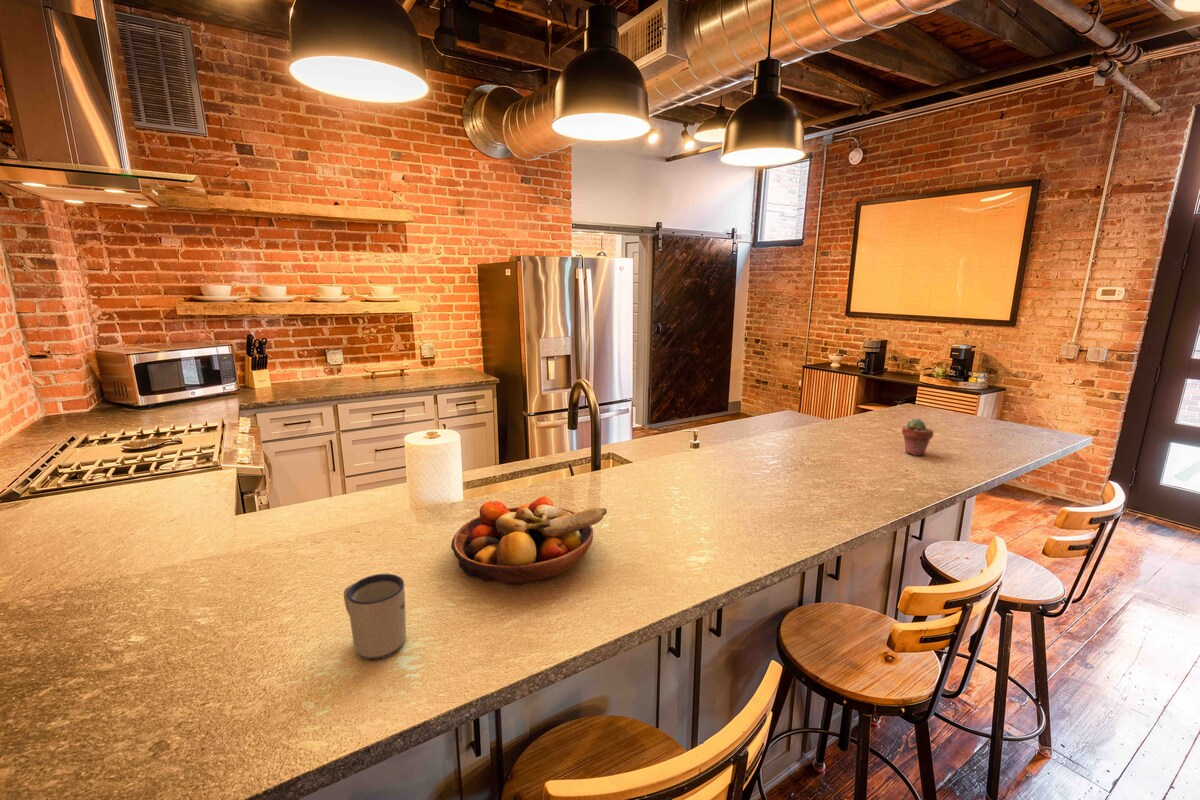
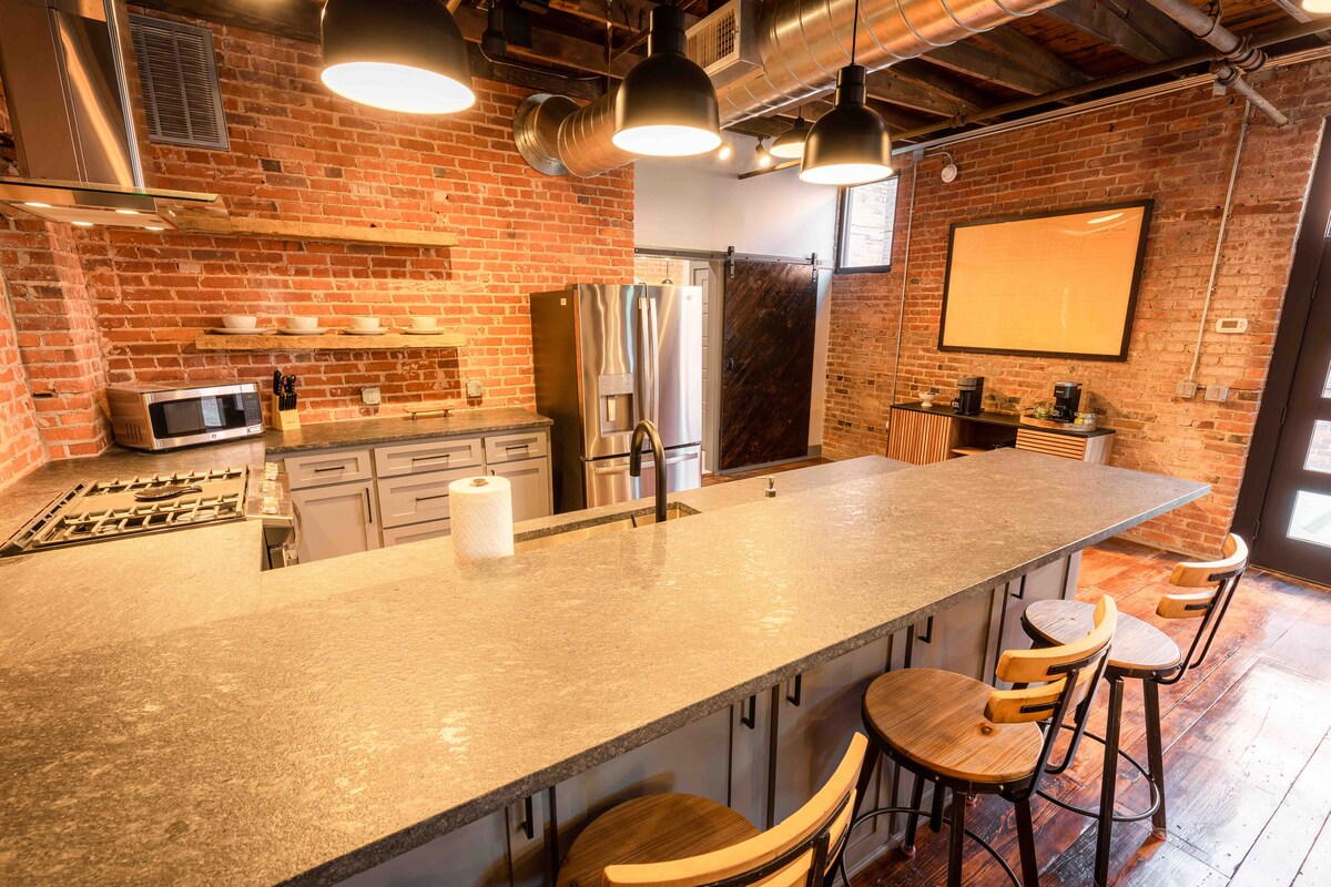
- potted succulent (916, 435)
- fruit bowl (525, 527)
- mug (372, 612)
